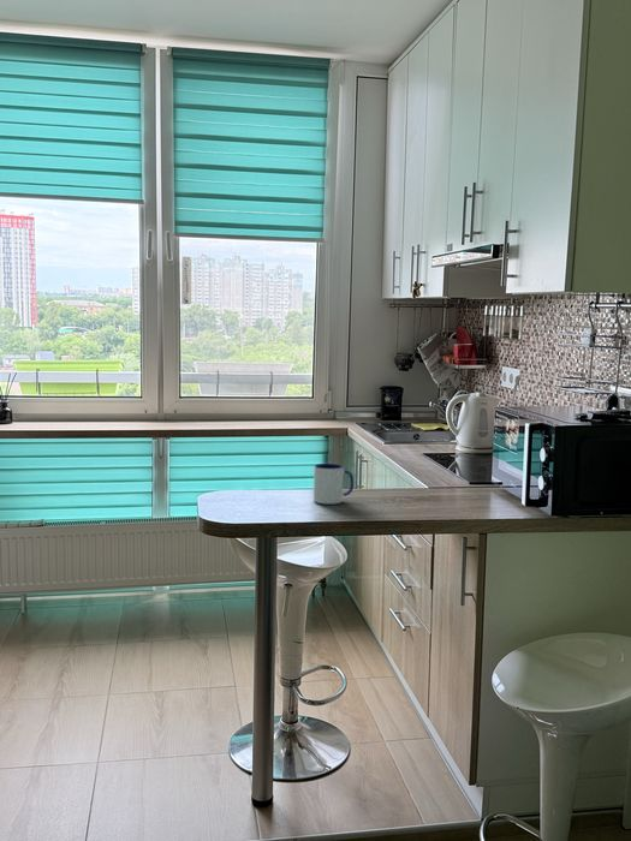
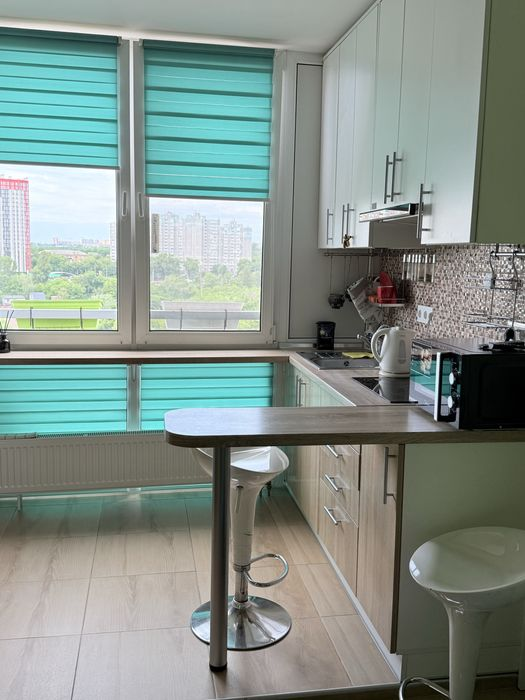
- mug (333, 483)
